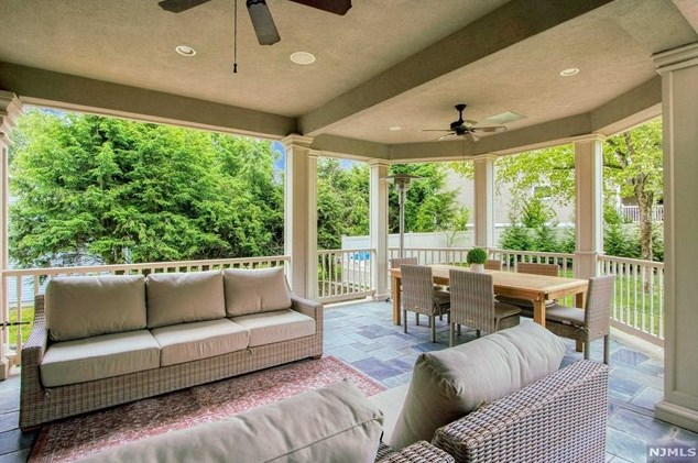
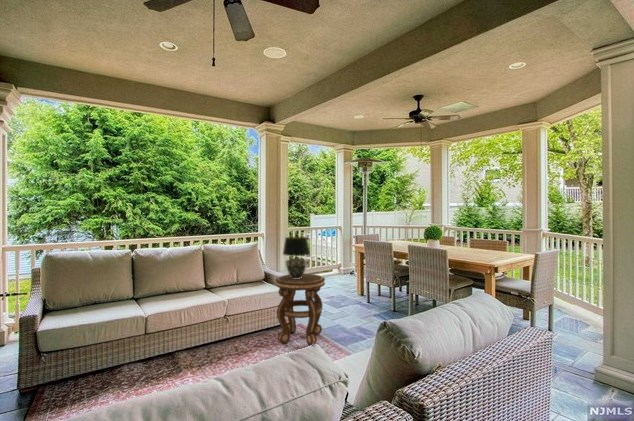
+ table lamp (296, 257)
+ side table (300, 305)
